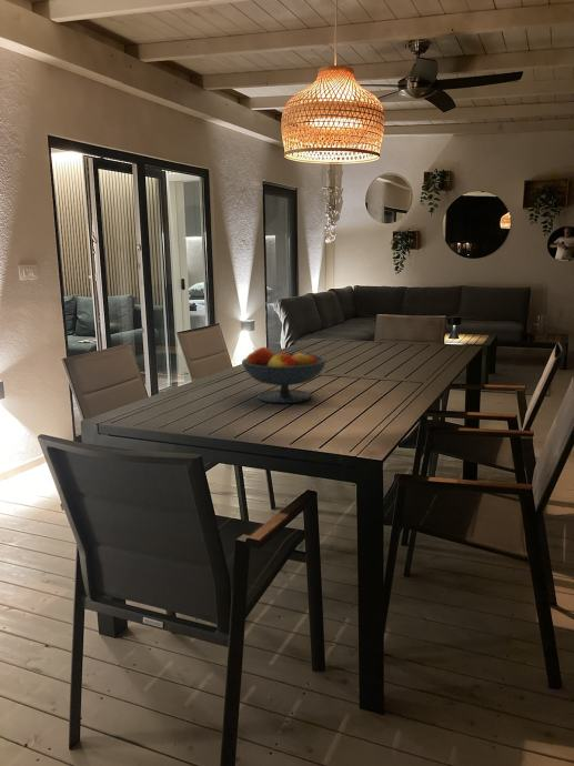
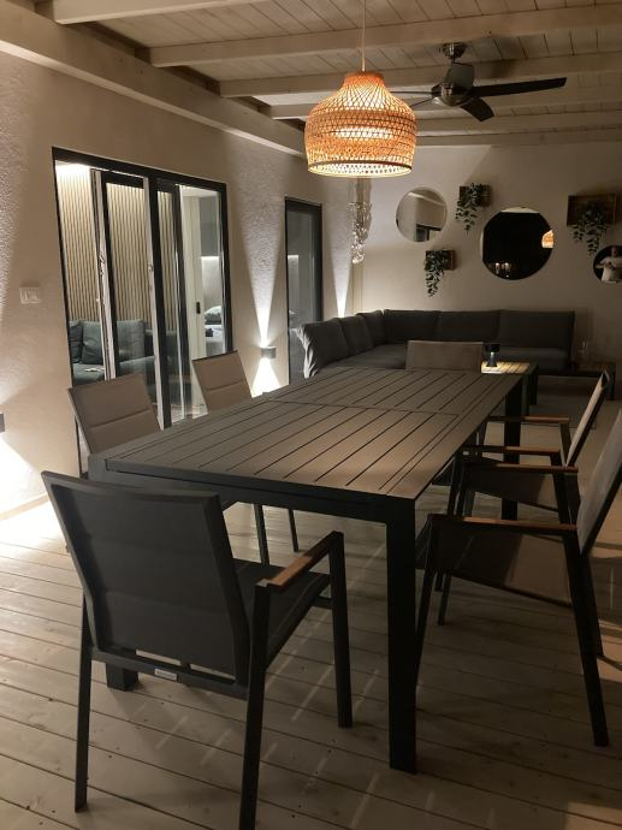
- fruit bowl (284, 372)
